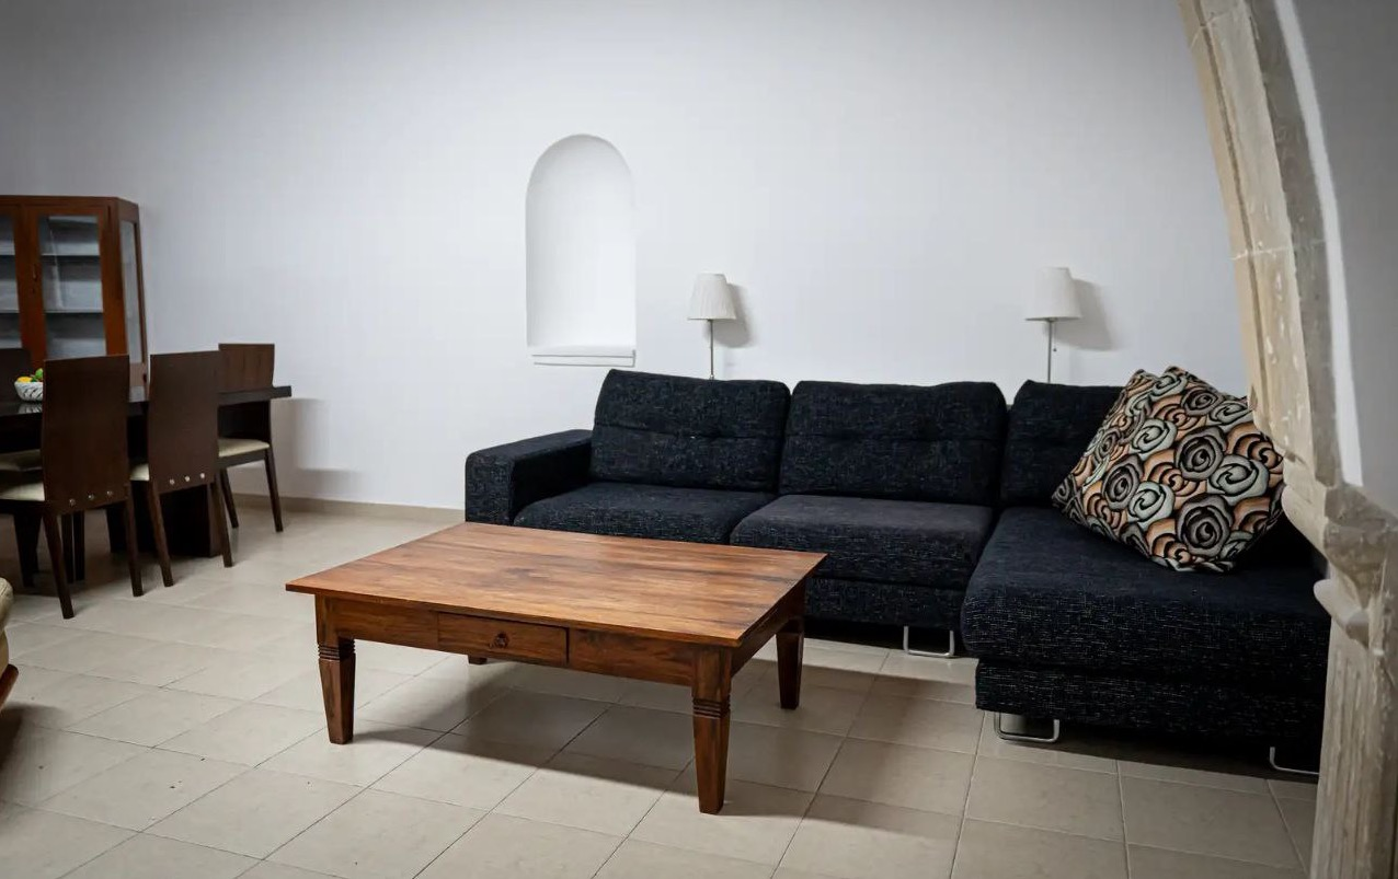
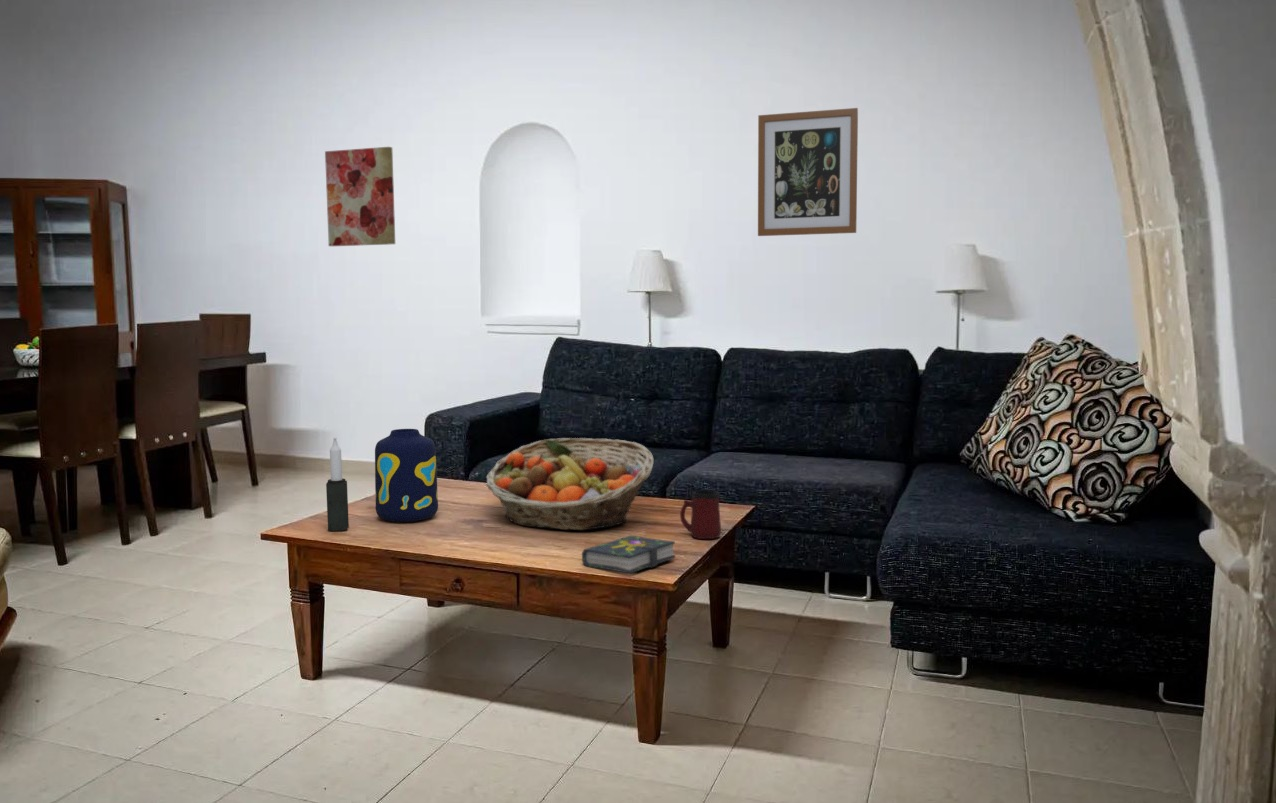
+ candle (336, 483)
+ wall art (806, 173)
+ wall art (360, 197)
+ book (629, 552)
+ fruit basket (569, 482)
+ mug (700, 513)
+ vase (406, 473)
